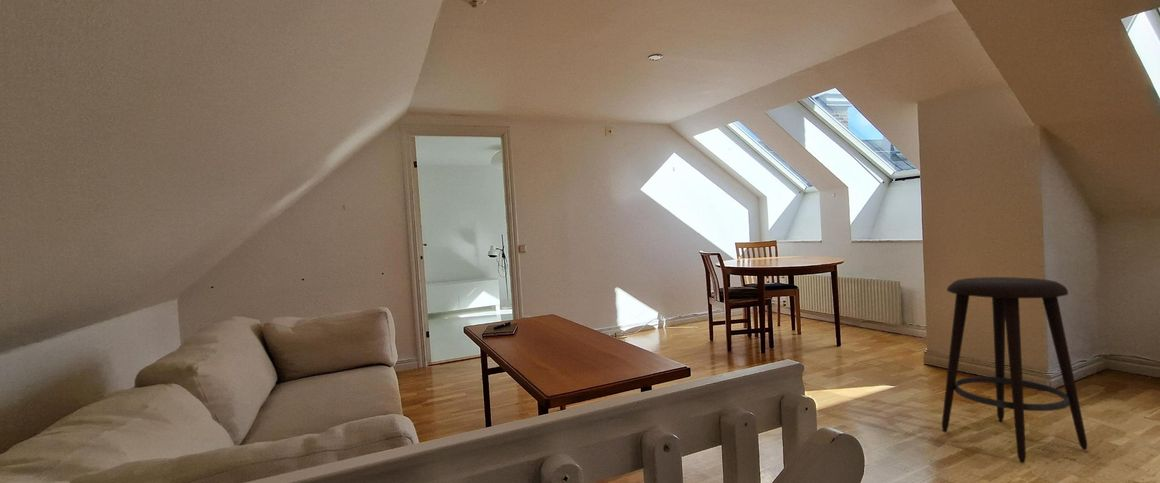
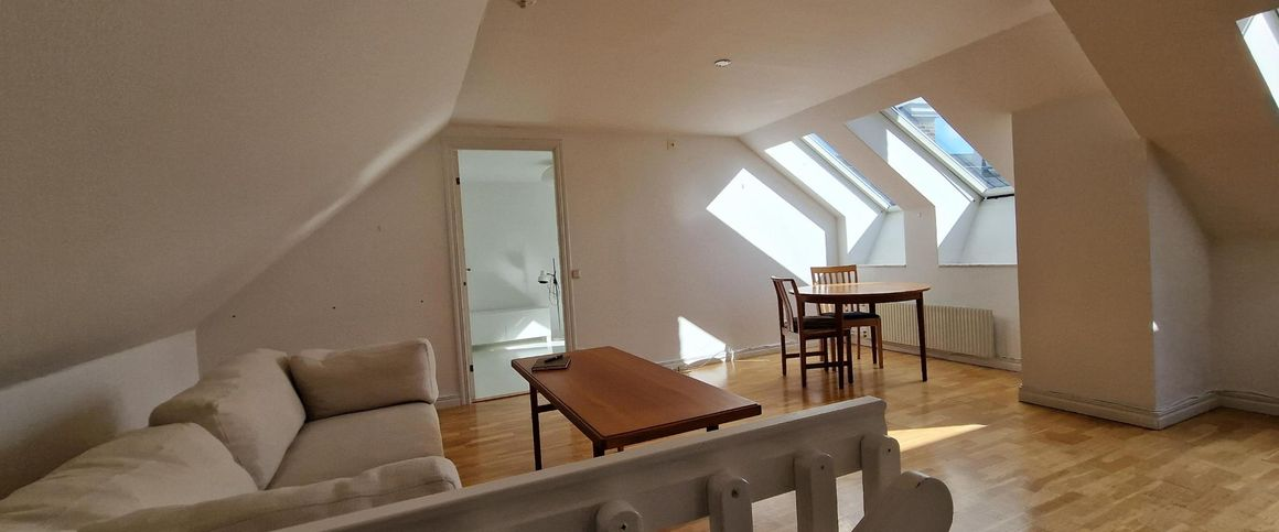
- stool (1009, 360)
